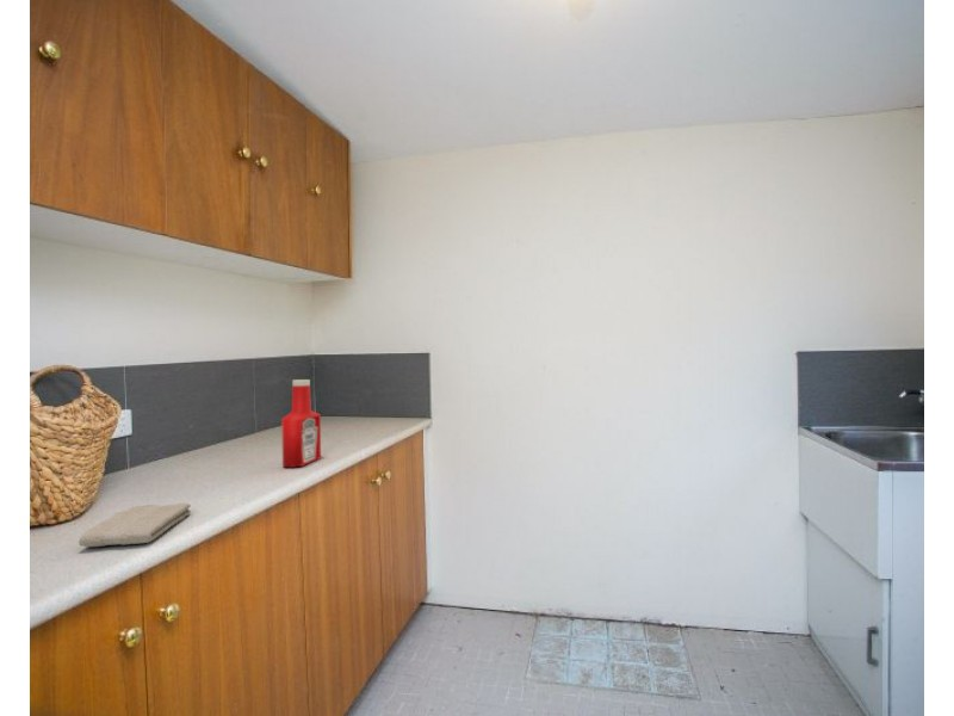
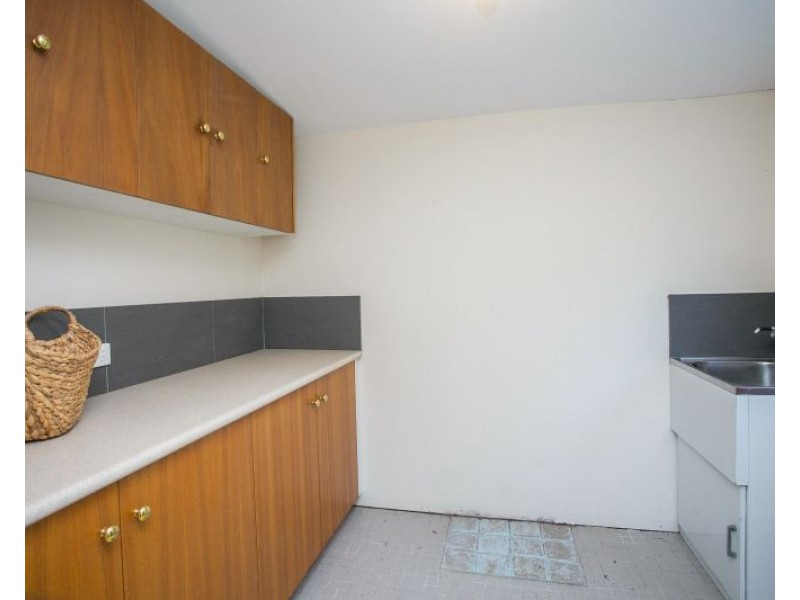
- washcloth (141, 521)
- soap bottle (302, 420)
